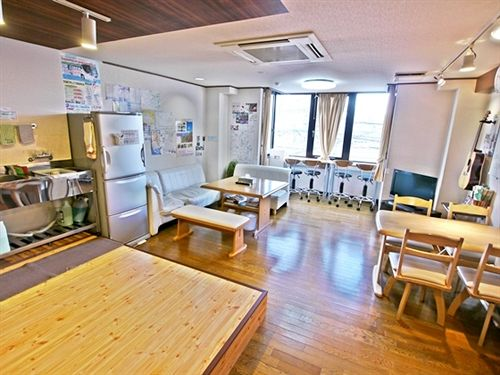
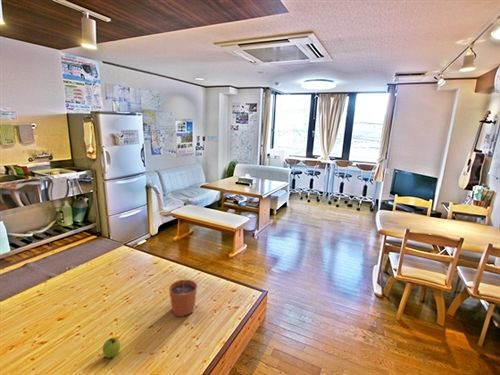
+ plant pot (183, 292)
+ fruit (110, 347)
